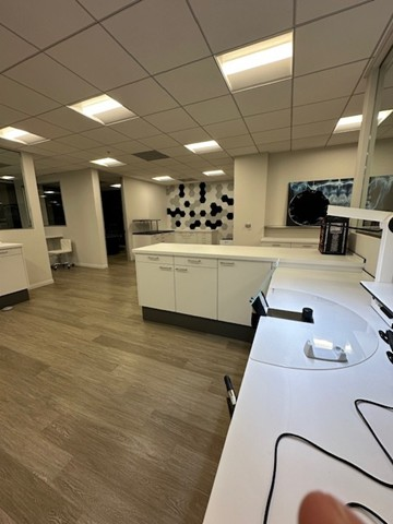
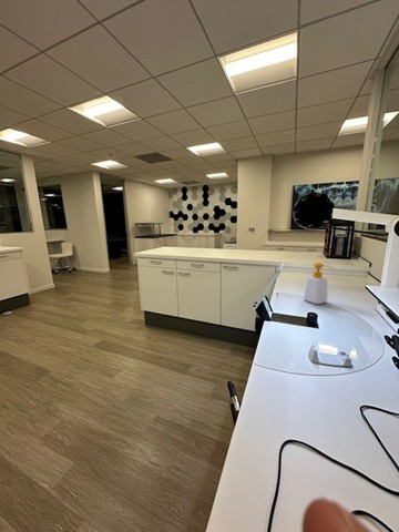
+ soap bottle (320, 283)
